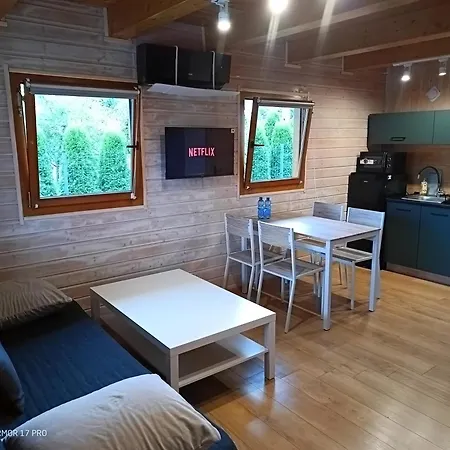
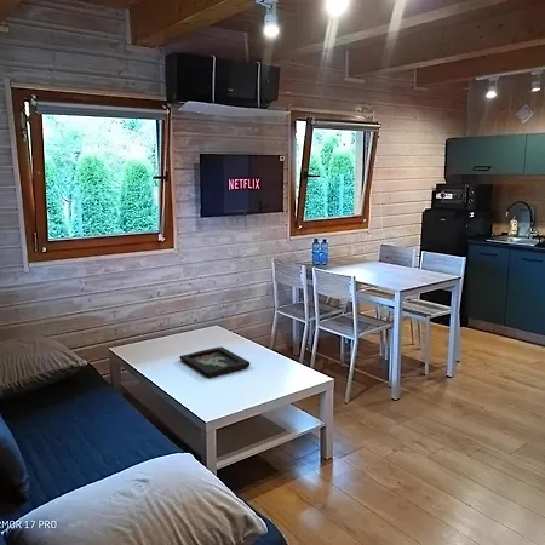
+ decorative tray (214, 361)
